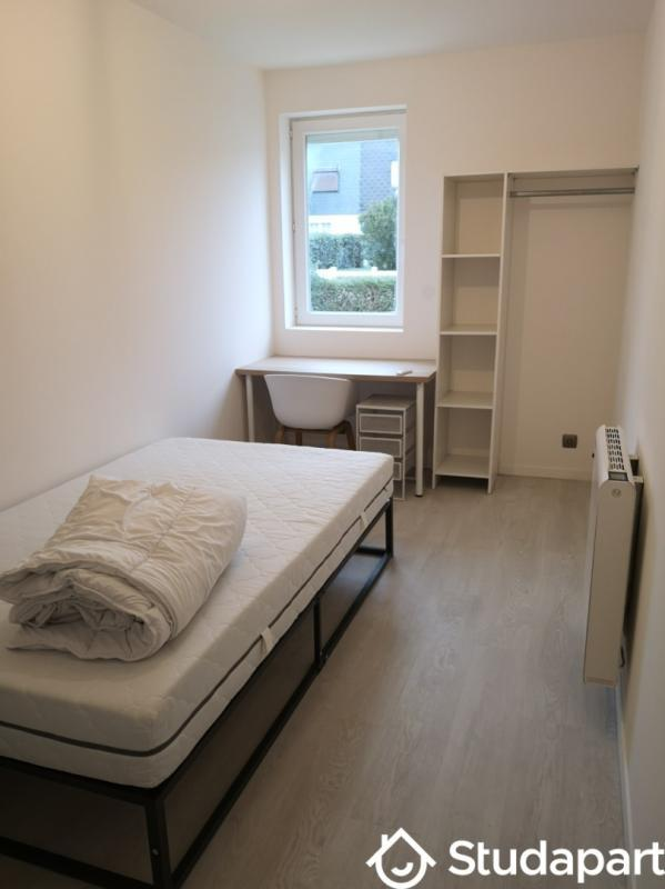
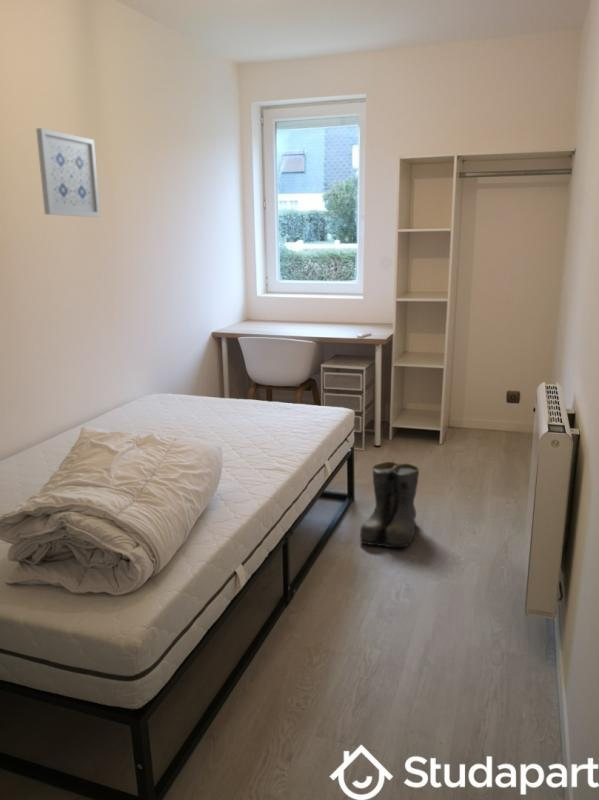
+ wall art (70, 175)
+ boots (390, 502)
